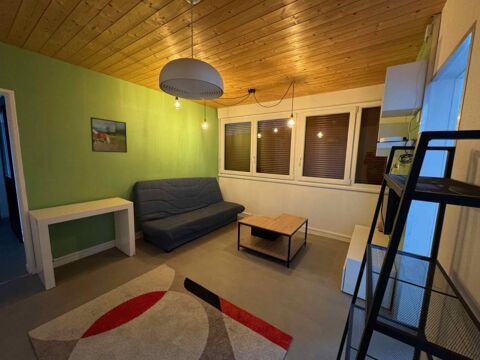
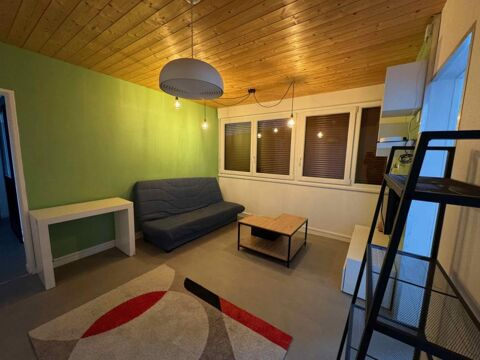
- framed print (109, 136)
